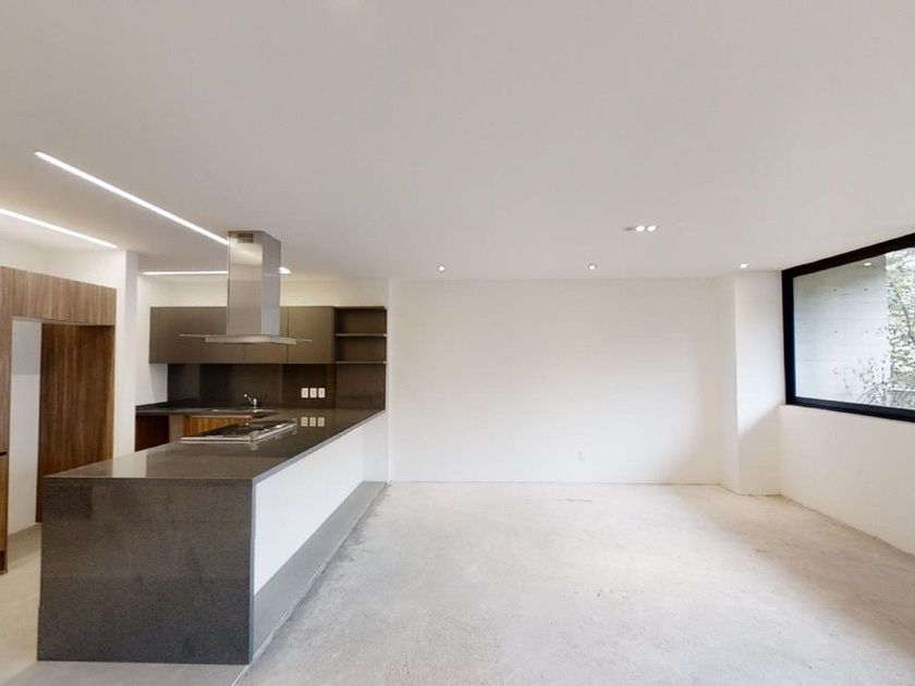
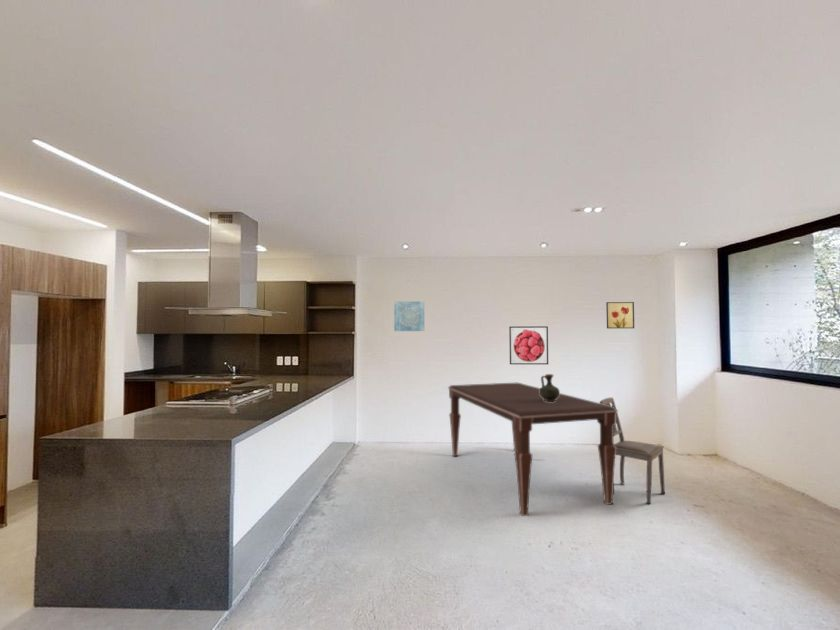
+ wall art (409, 316)
+ wall art (620, 315)
+ dining table (519, 434)
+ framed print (528, 345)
+ ceramic jug (549, 387)
+ dining chair (633, 446)
